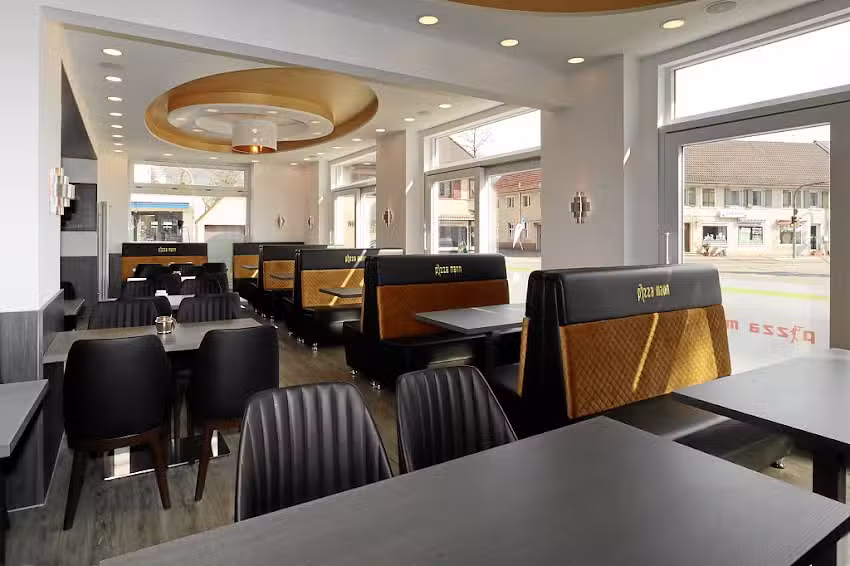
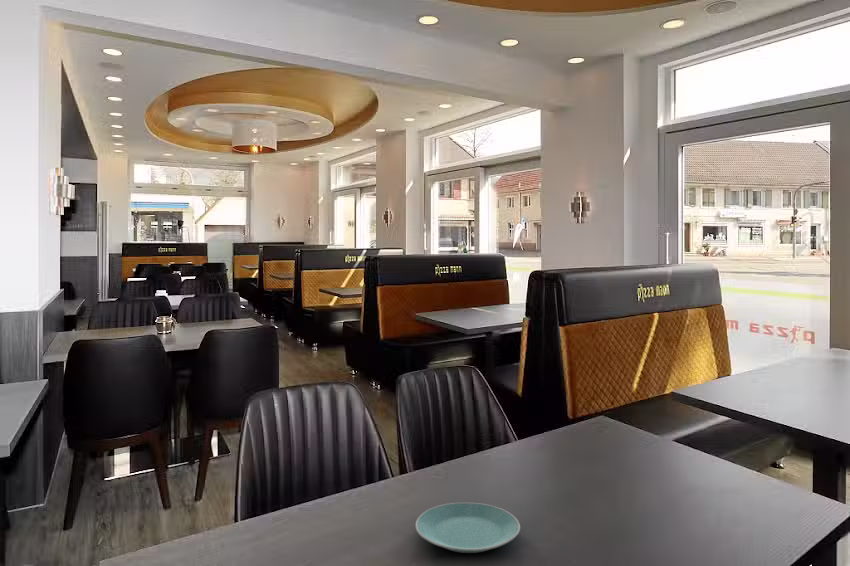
+ plate (467, 529)
